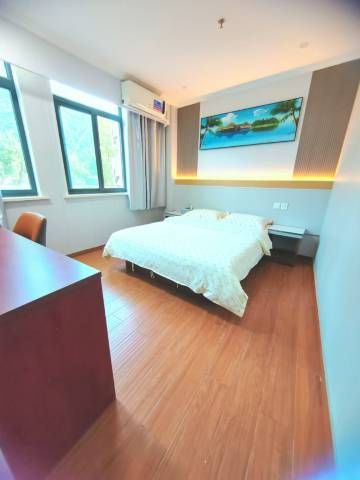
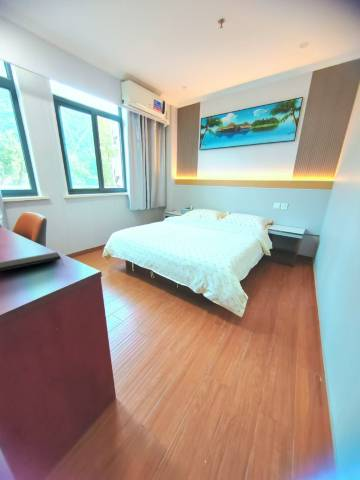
+ notepad (28, 261)
